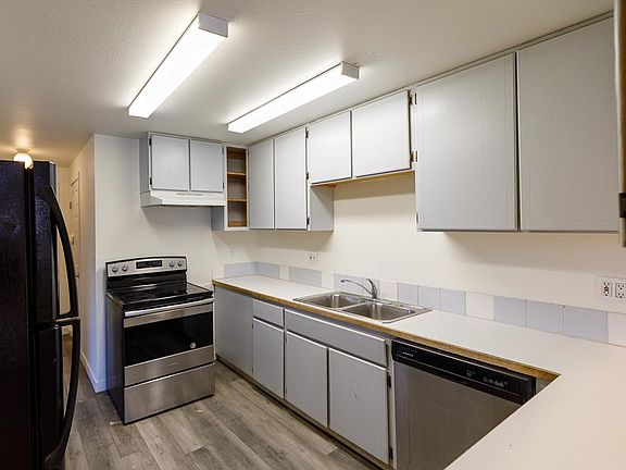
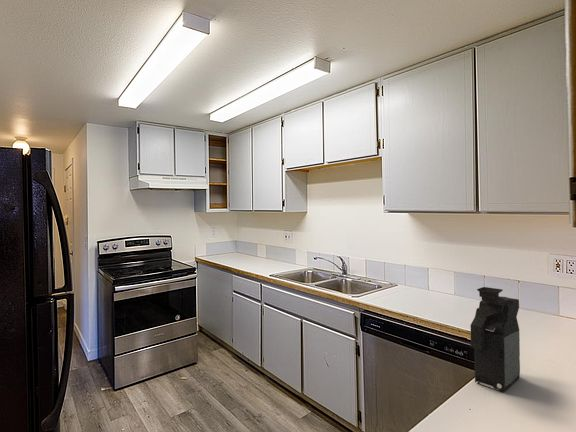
+ coffee maker (495, 333)
